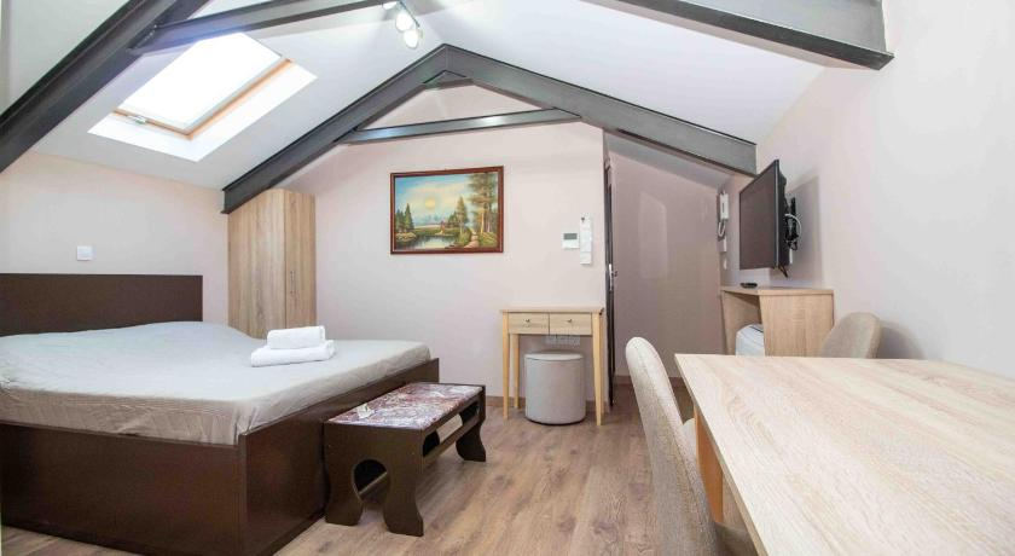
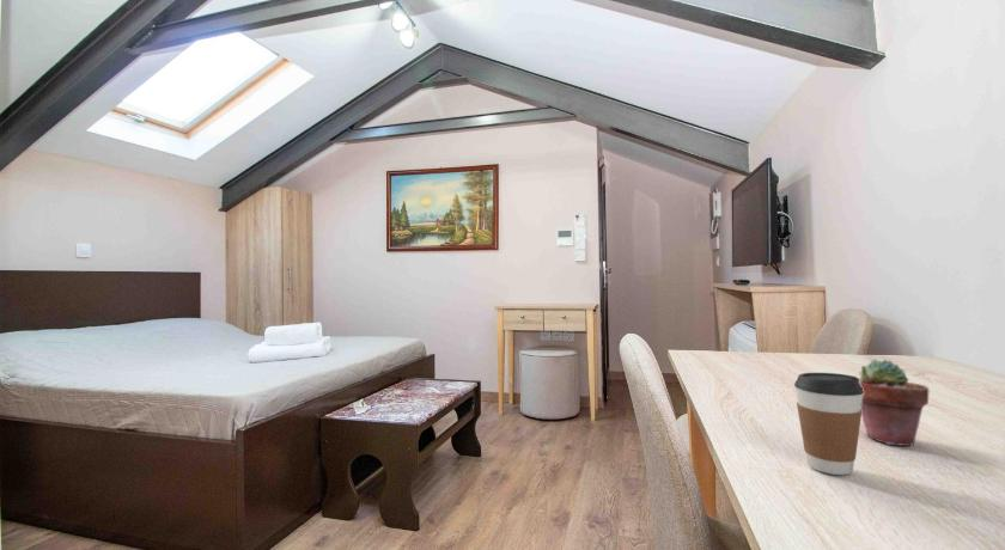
+ potted succulent (888, 398)
+ coffee cup (828, 421)
